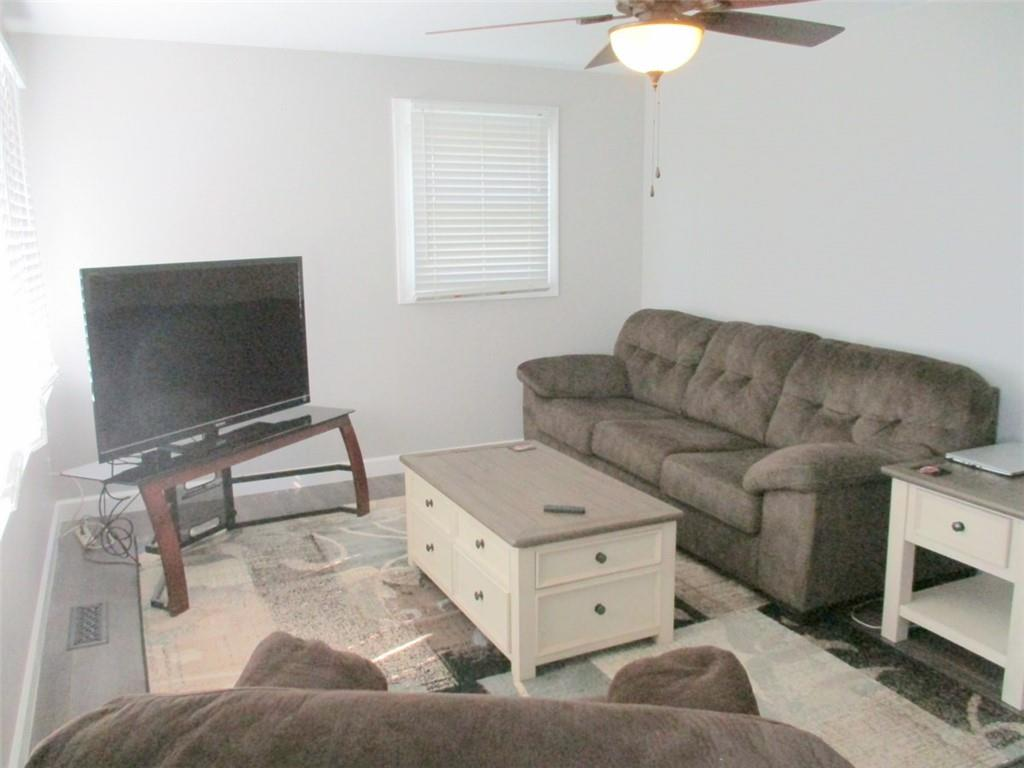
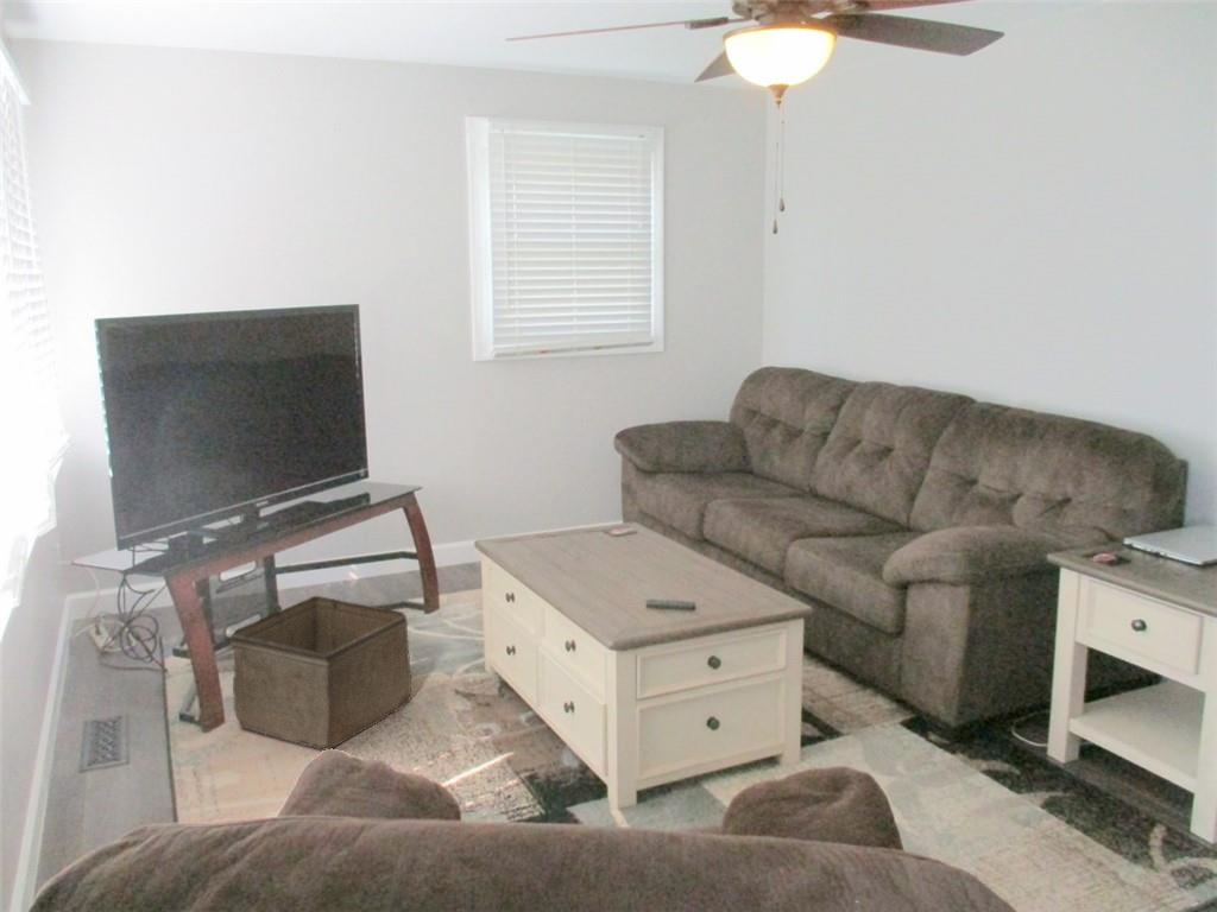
+ storage bin (322, 667)
